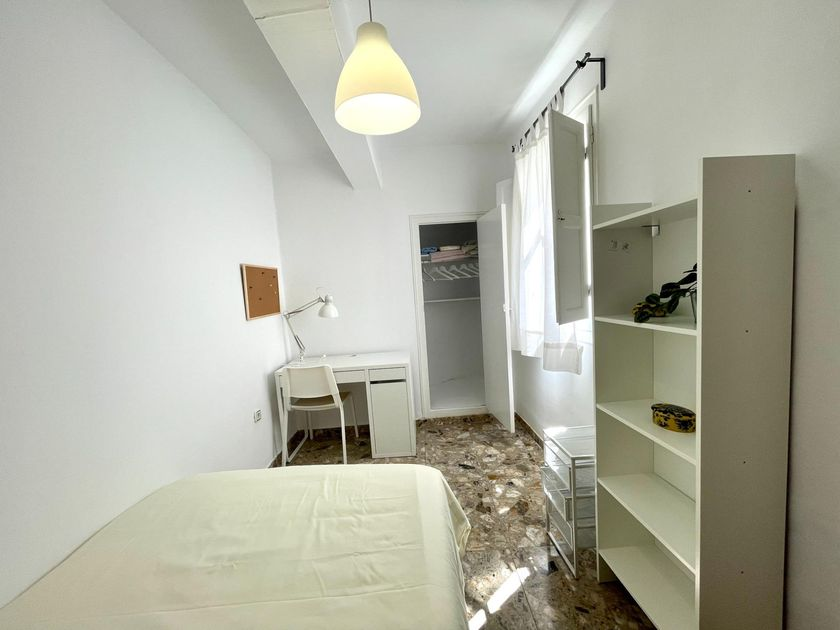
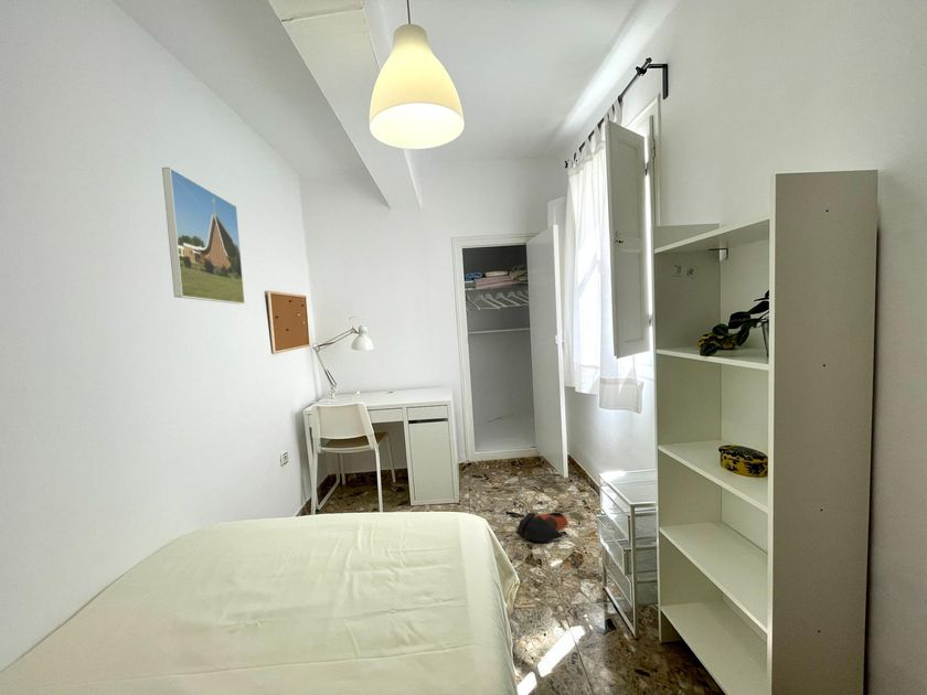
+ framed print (209, 245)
+ bag (545, 520)
